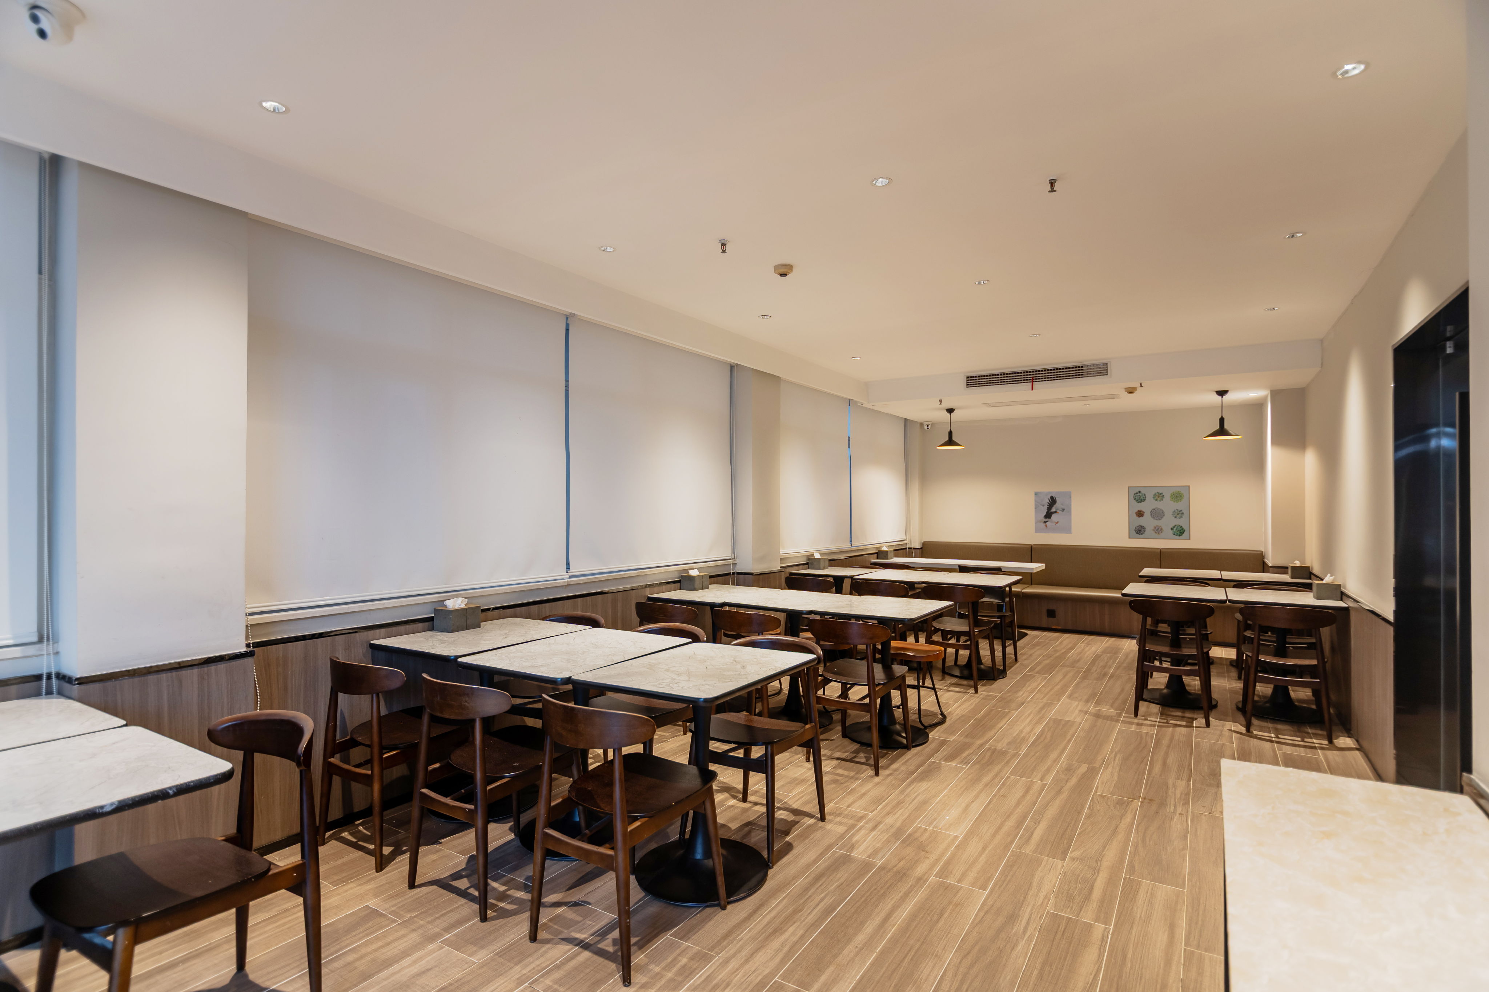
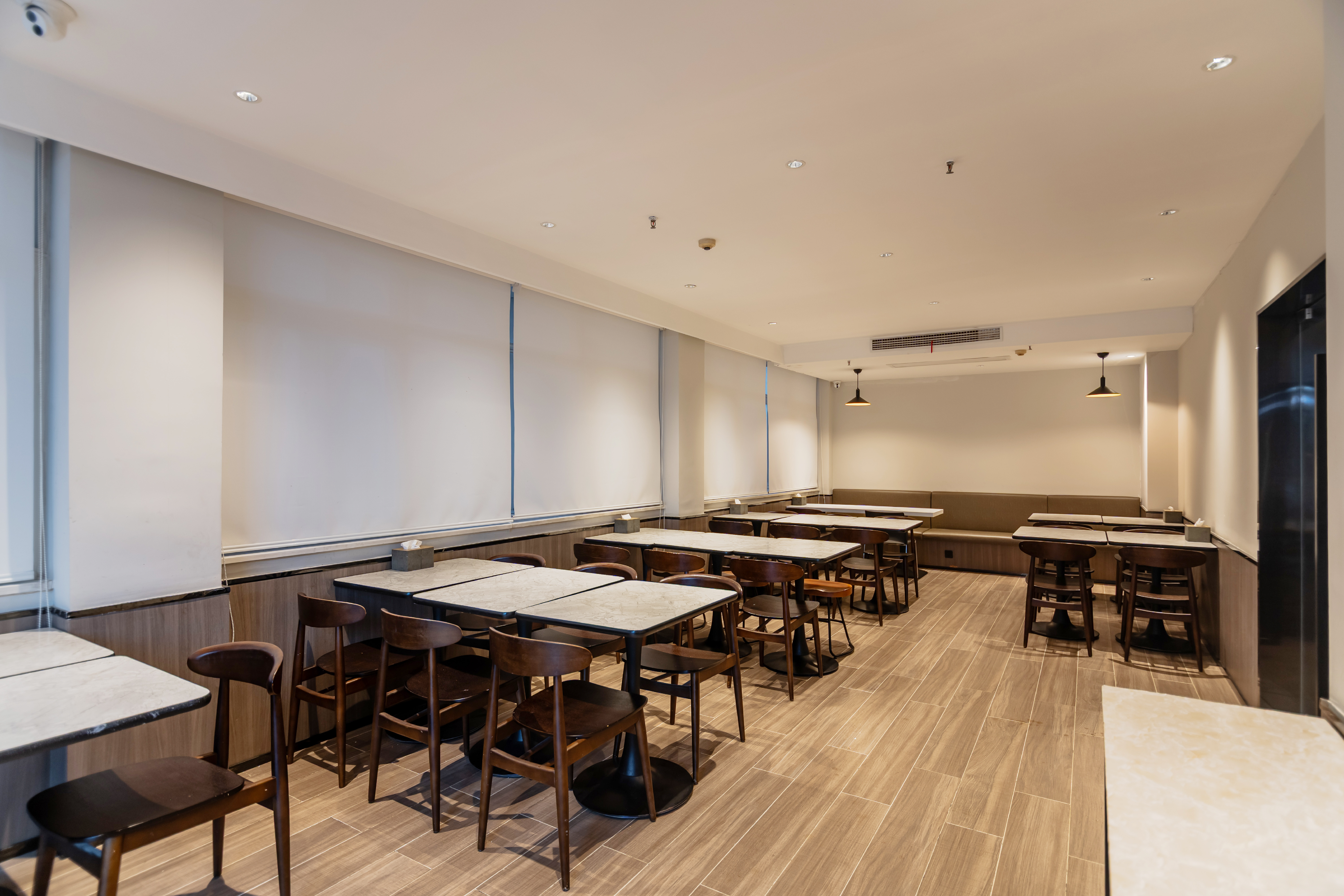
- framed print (1052, 513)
- wall art (1158, 513)
